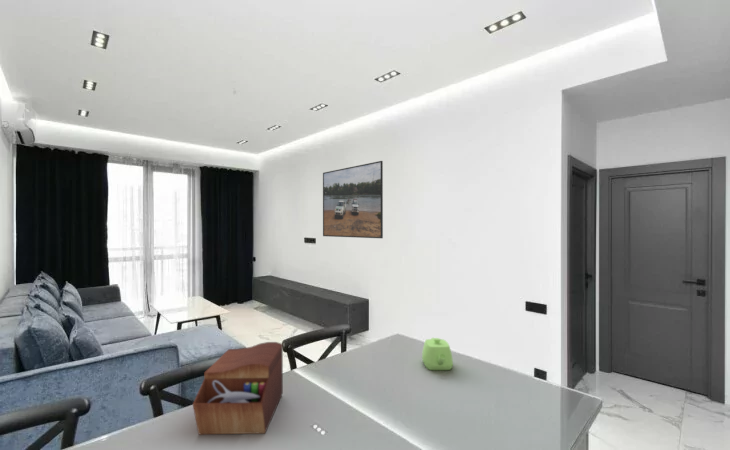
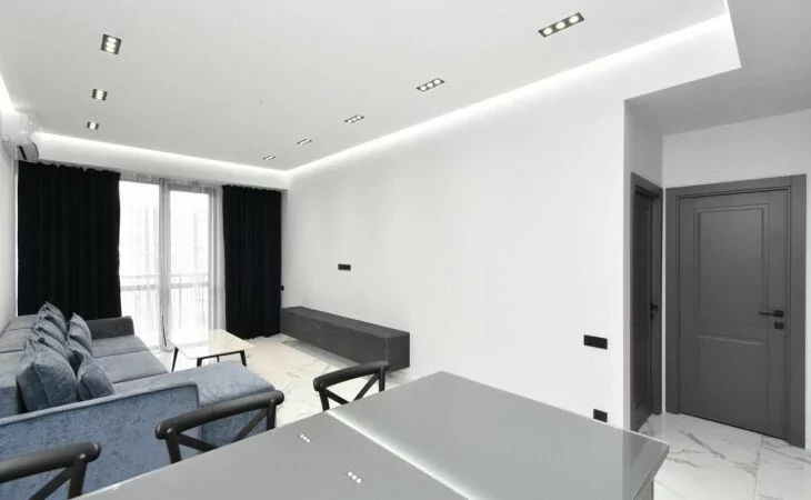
- sewing box (241, 385)
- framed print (349, 202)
- teapot (437, 352)
